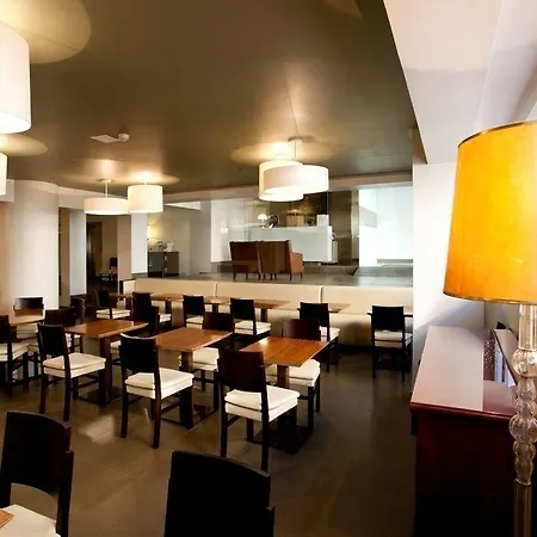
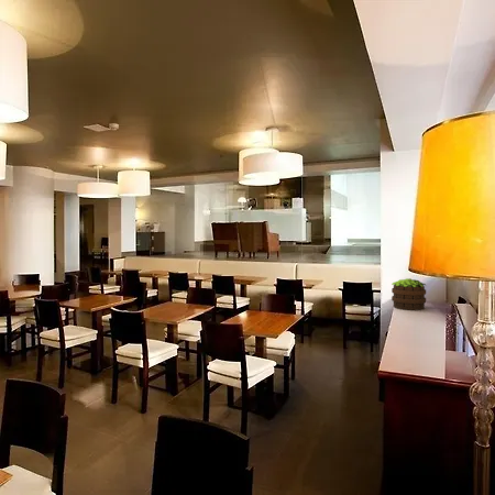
+ potted plant (408, 293)
